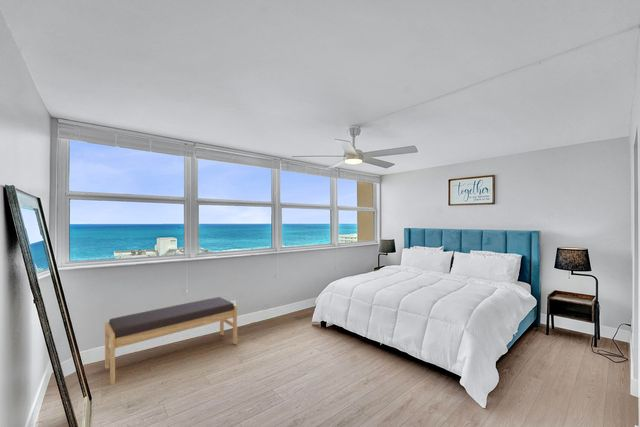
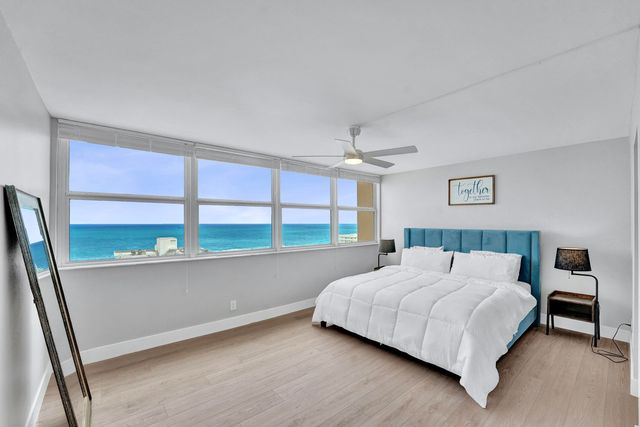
- bench (176, 331)
